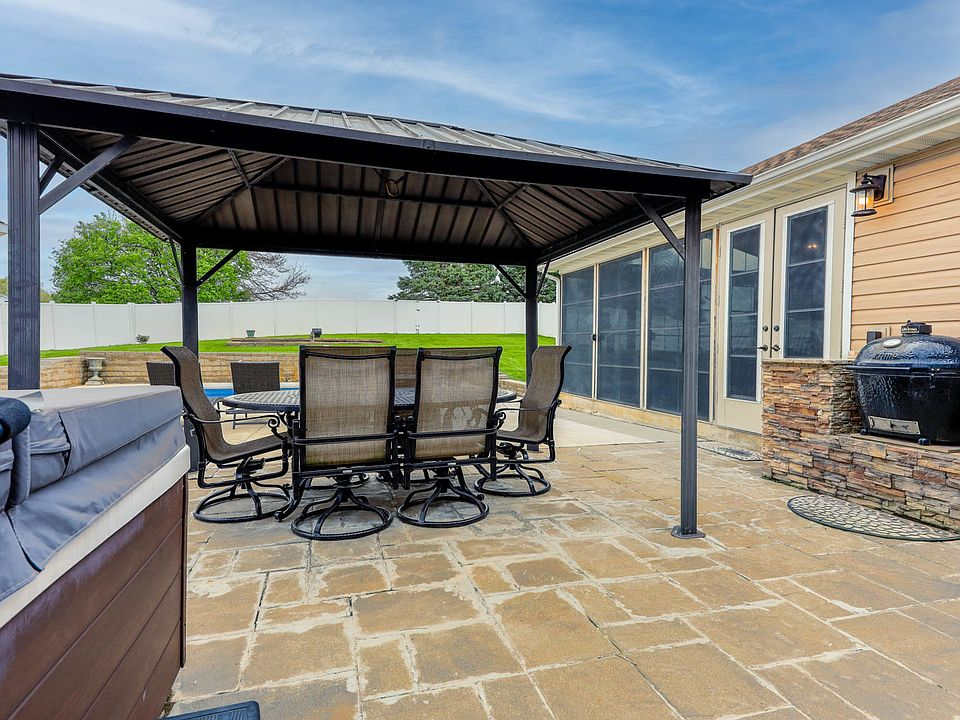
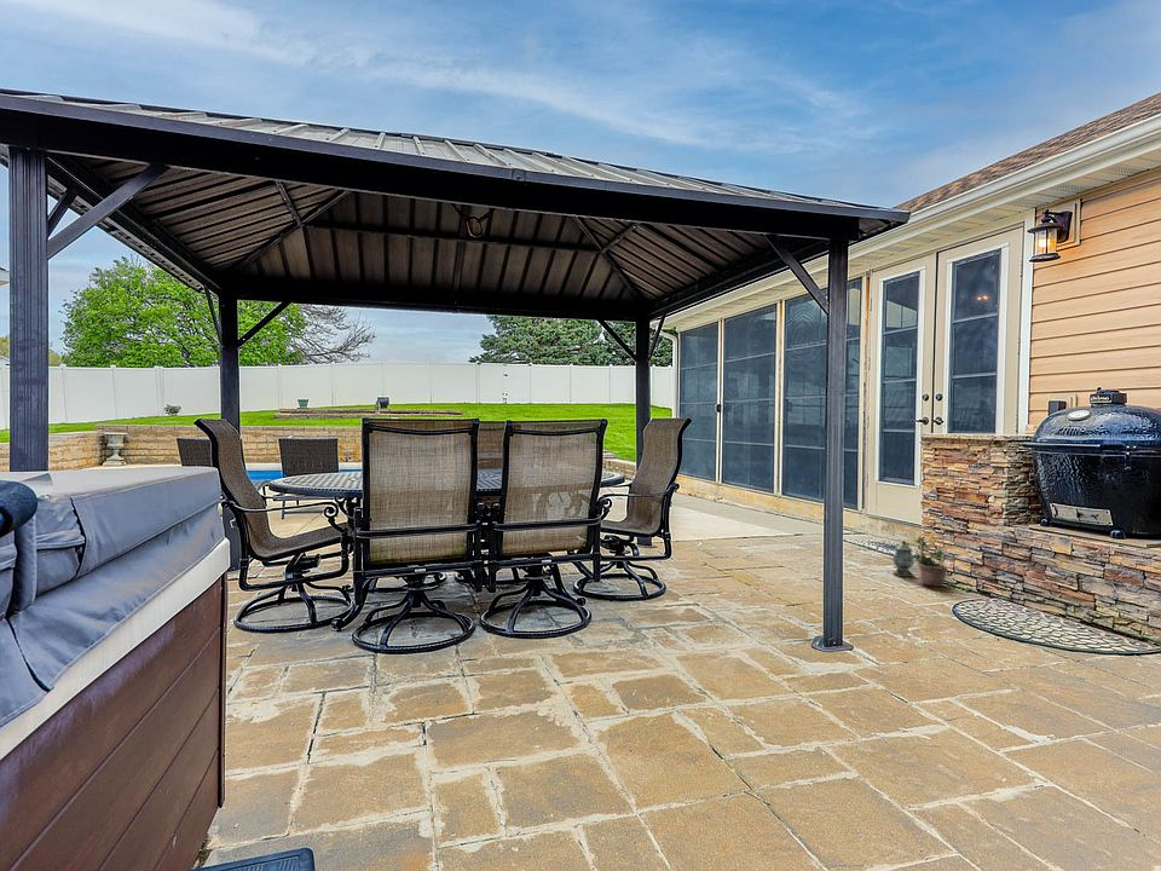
+ lantern (902, 556)
+ potted plant (932, 558)
